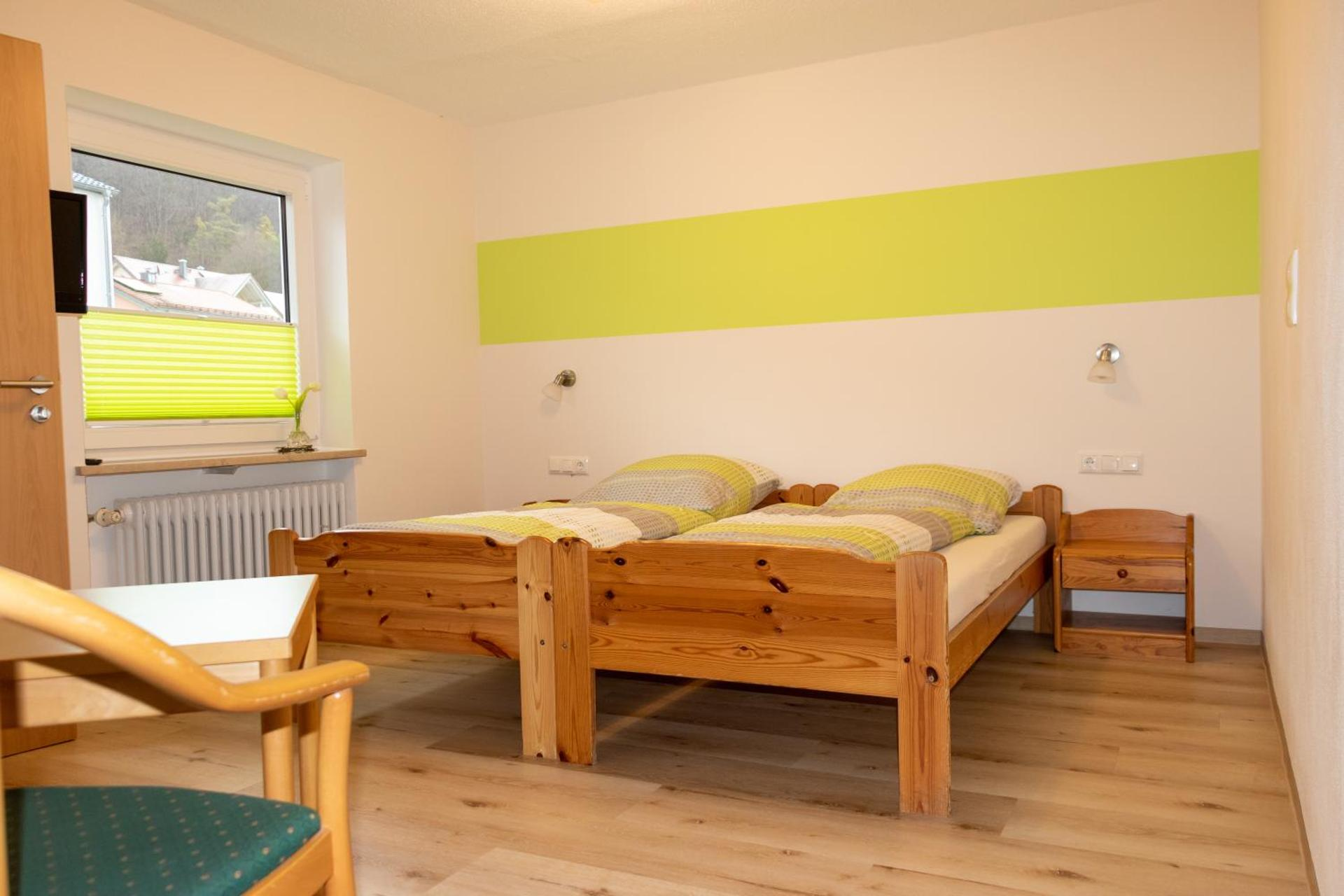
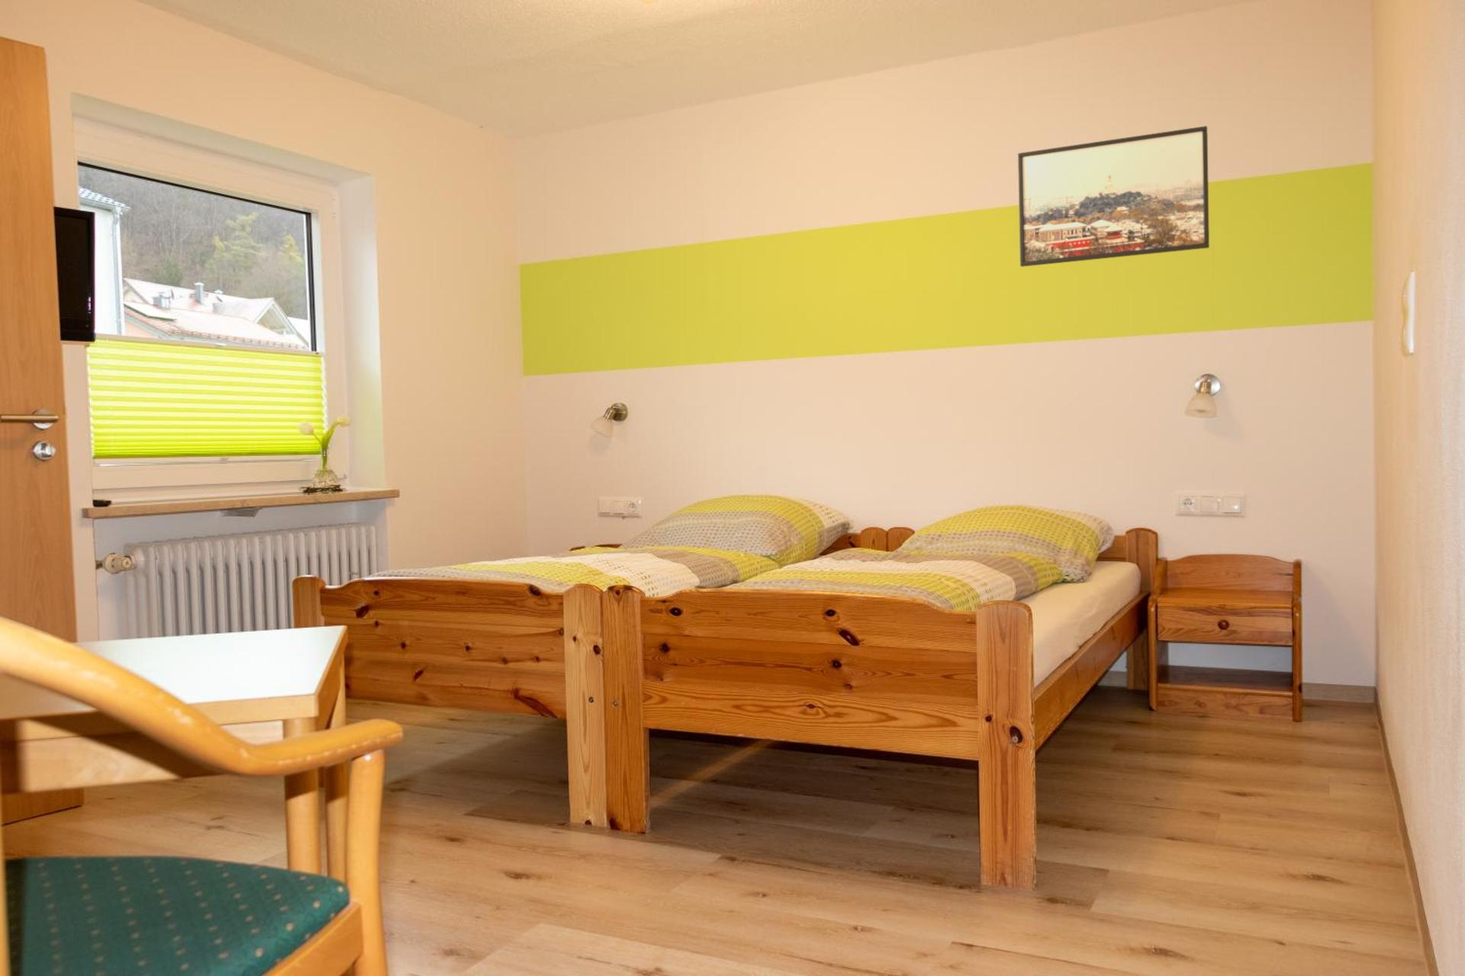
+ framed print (1110, 199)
